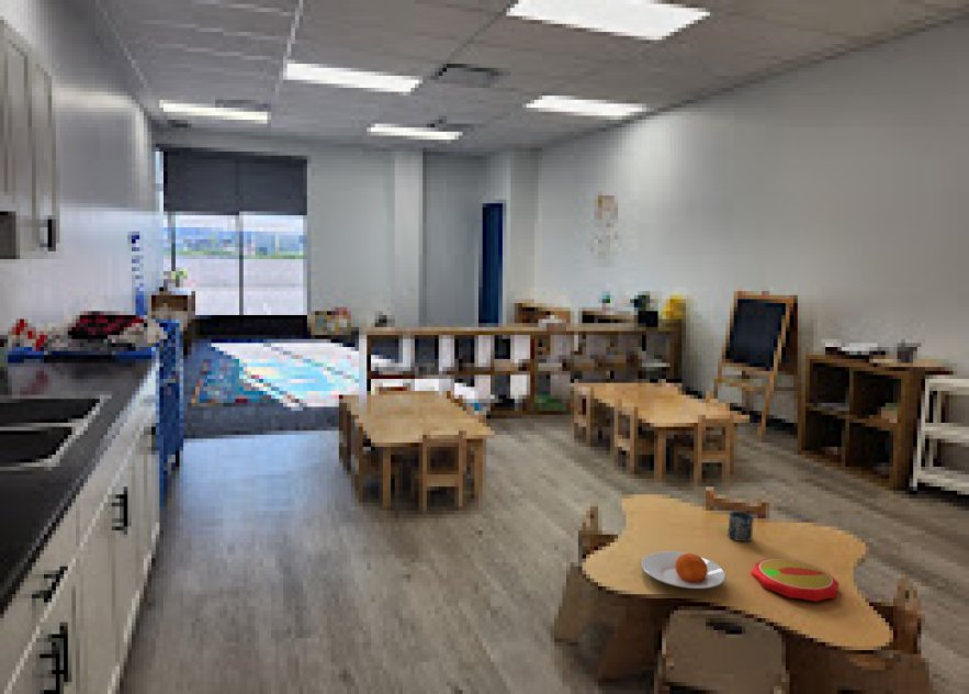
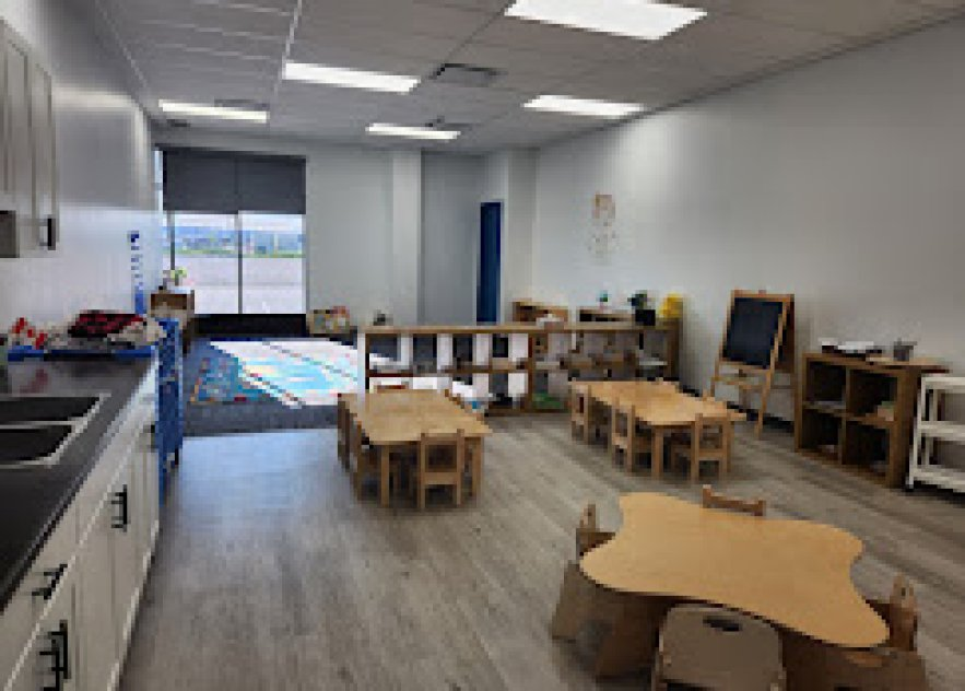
- plate (793, 575)
- cup (739, 524)
- plate (683, 566)
